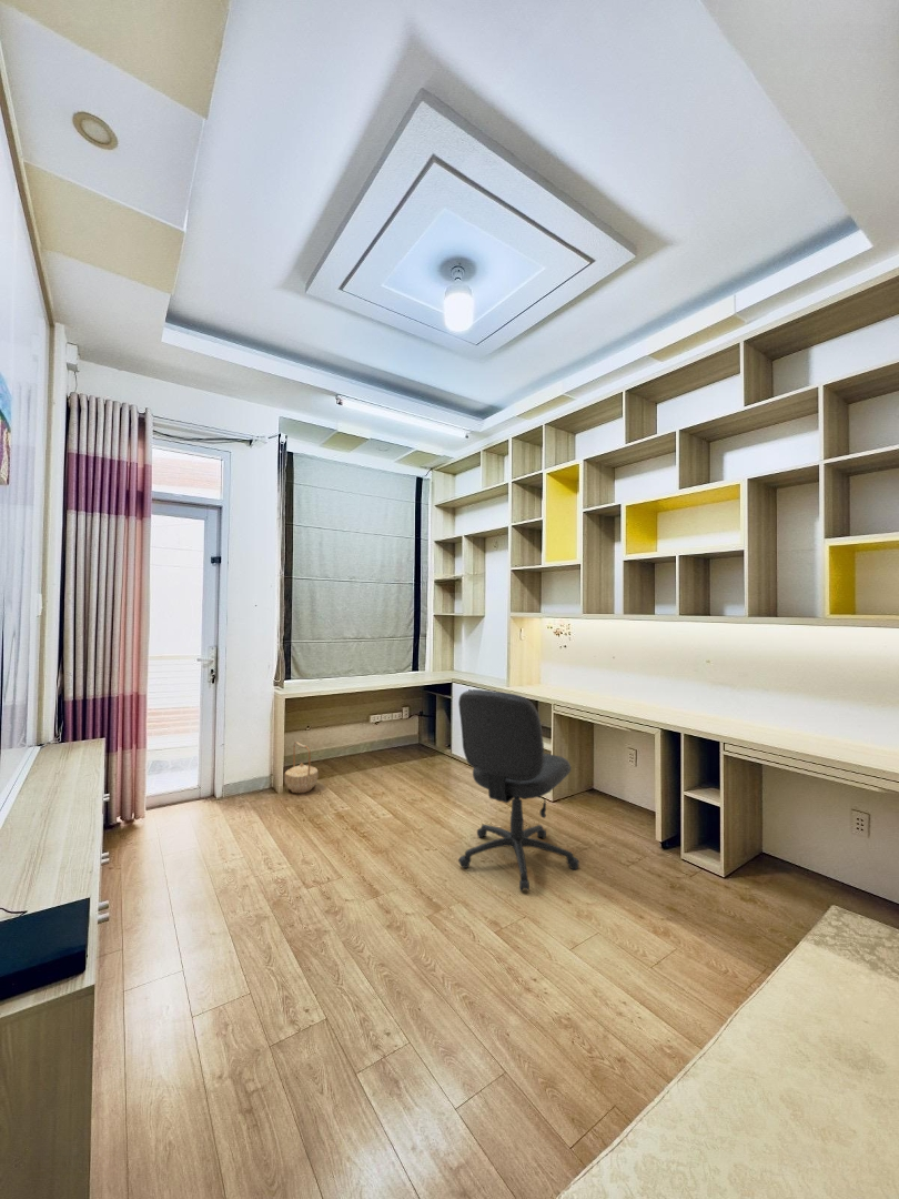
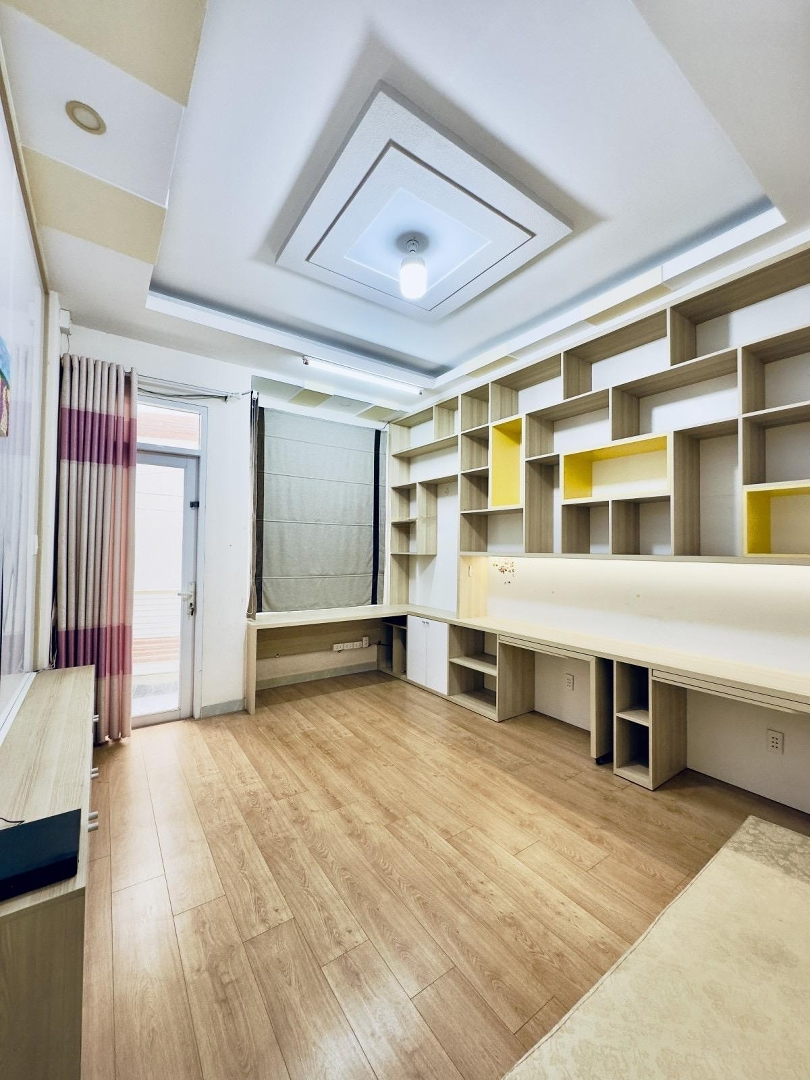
- basket (301, 766)
- chair (517, 770)
